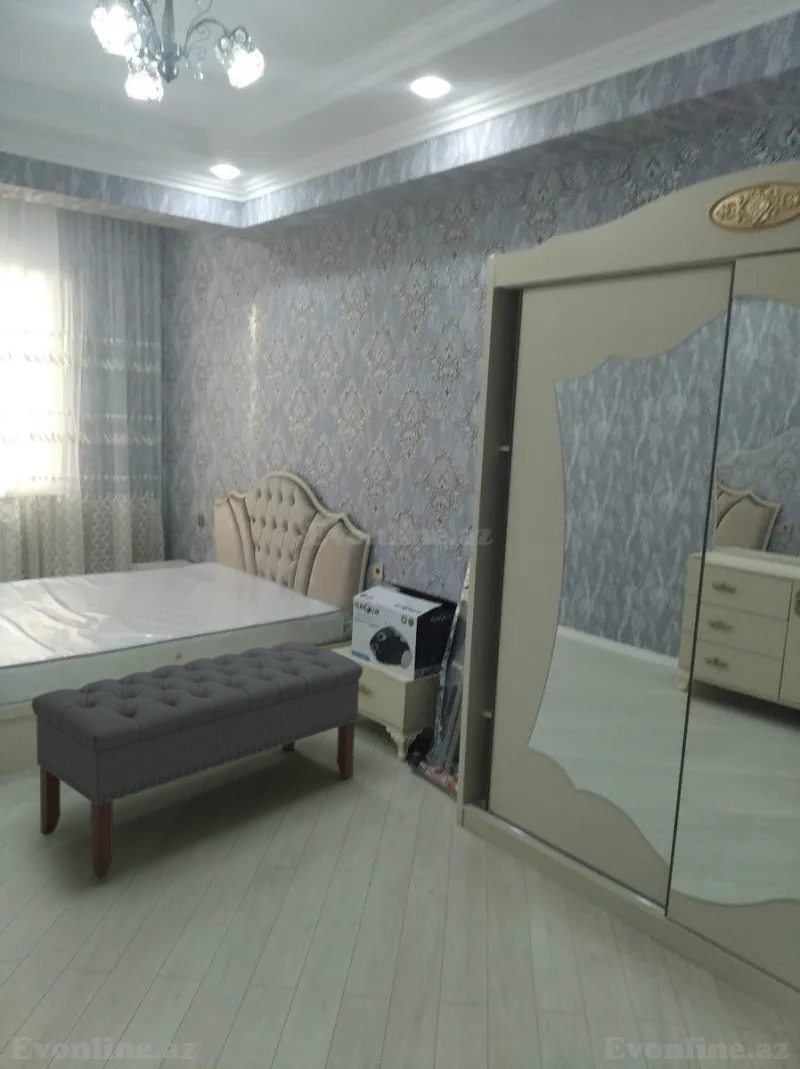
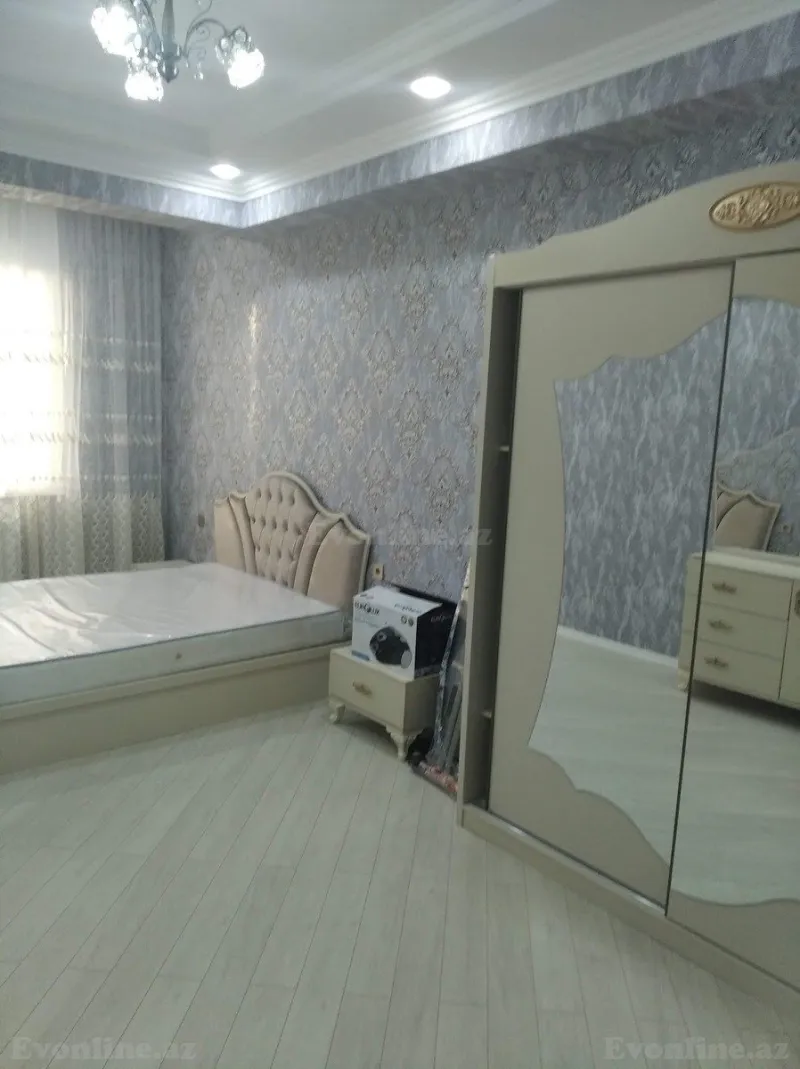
- bench (211, 738)
